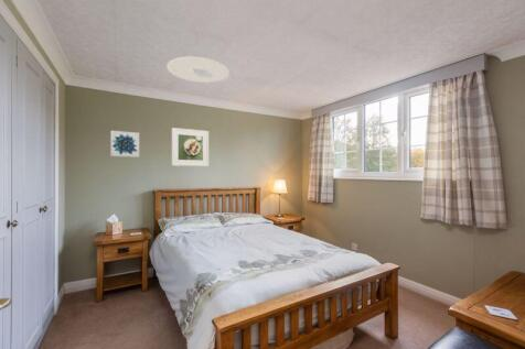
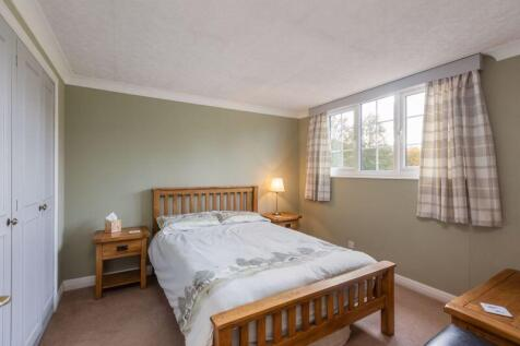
- ceiling light (199, 68)
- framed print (190, 148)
- wall art (125, 144)
